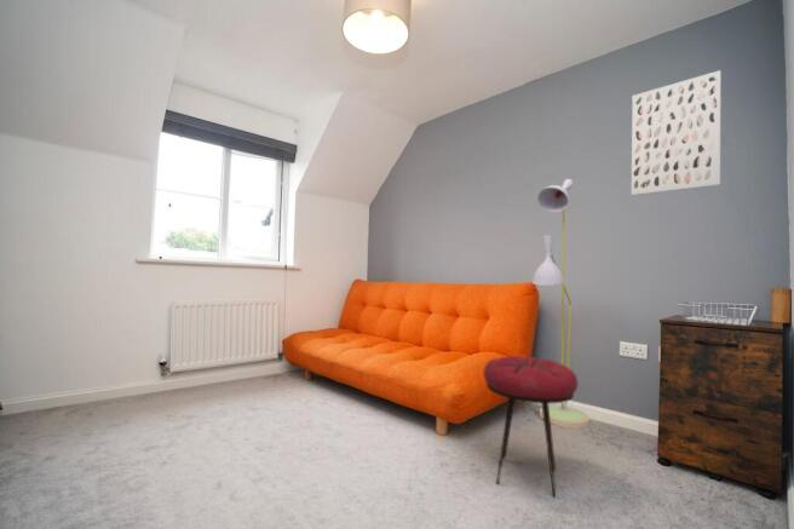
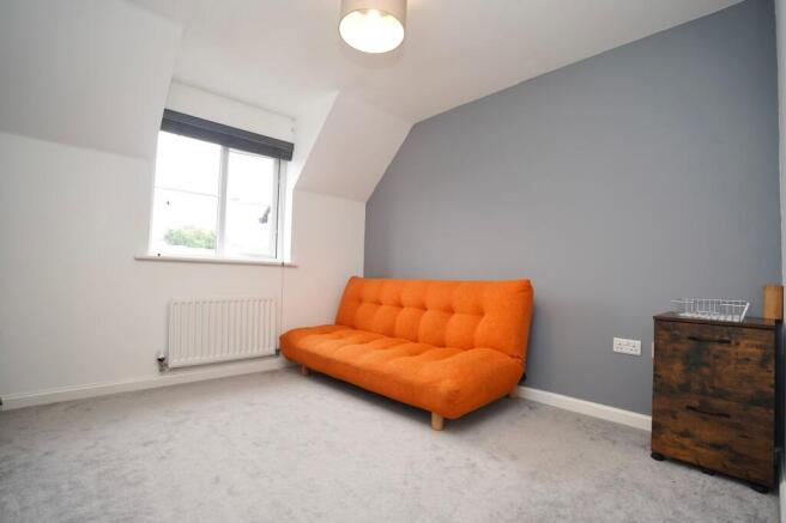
- stool (542, 413)
- floor lamp (562, 299)
- wall art (673, 137)
